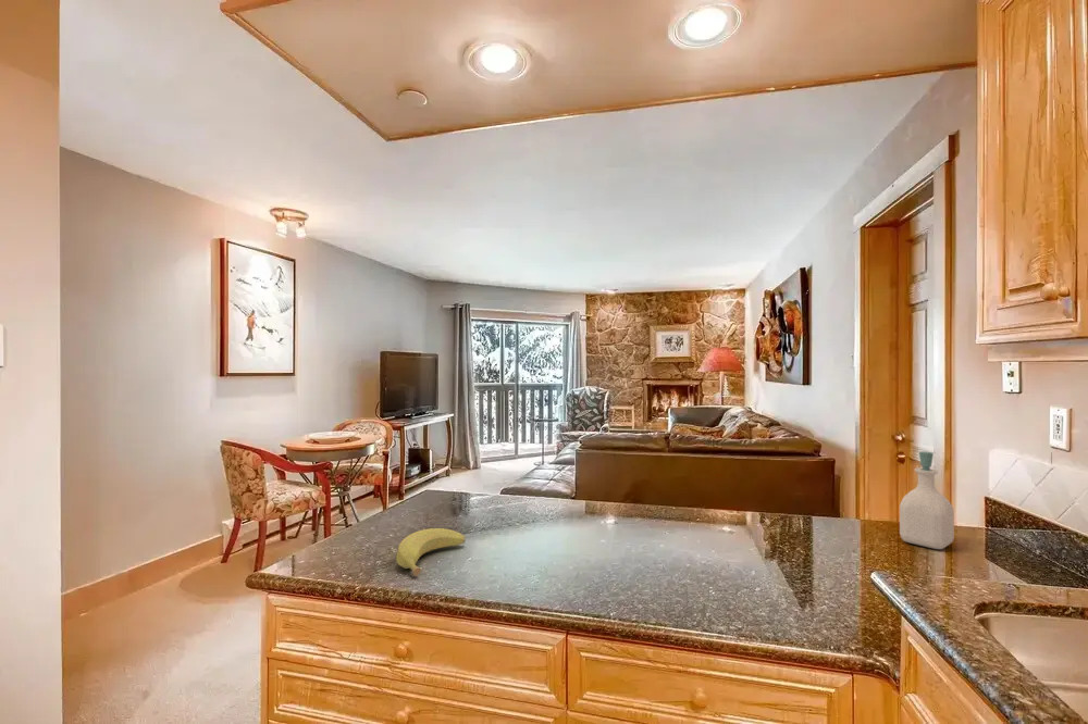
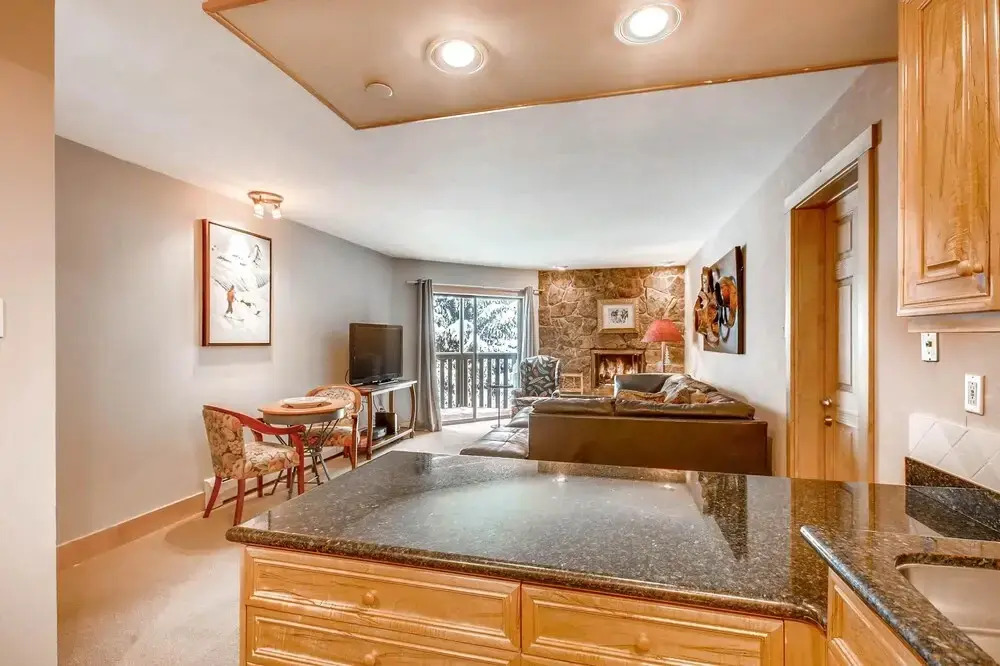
- soap bottle (926, 497)
- banana (430, 547)
